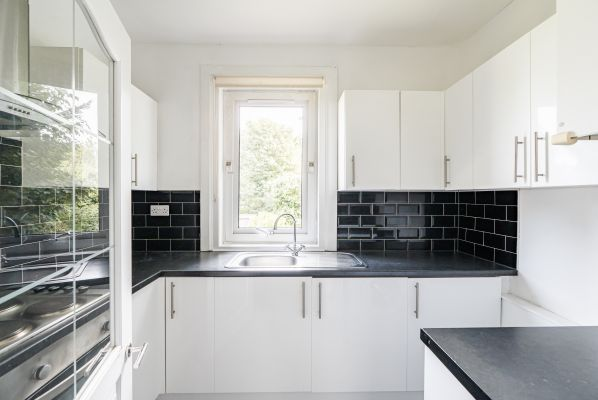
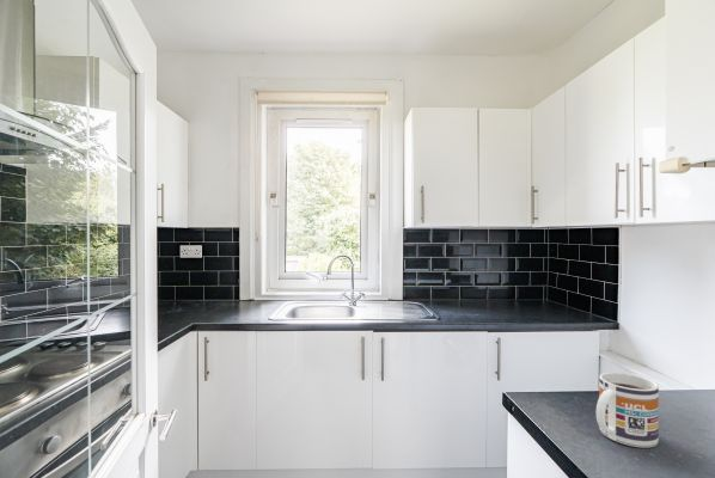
+ mug (622, 407)
